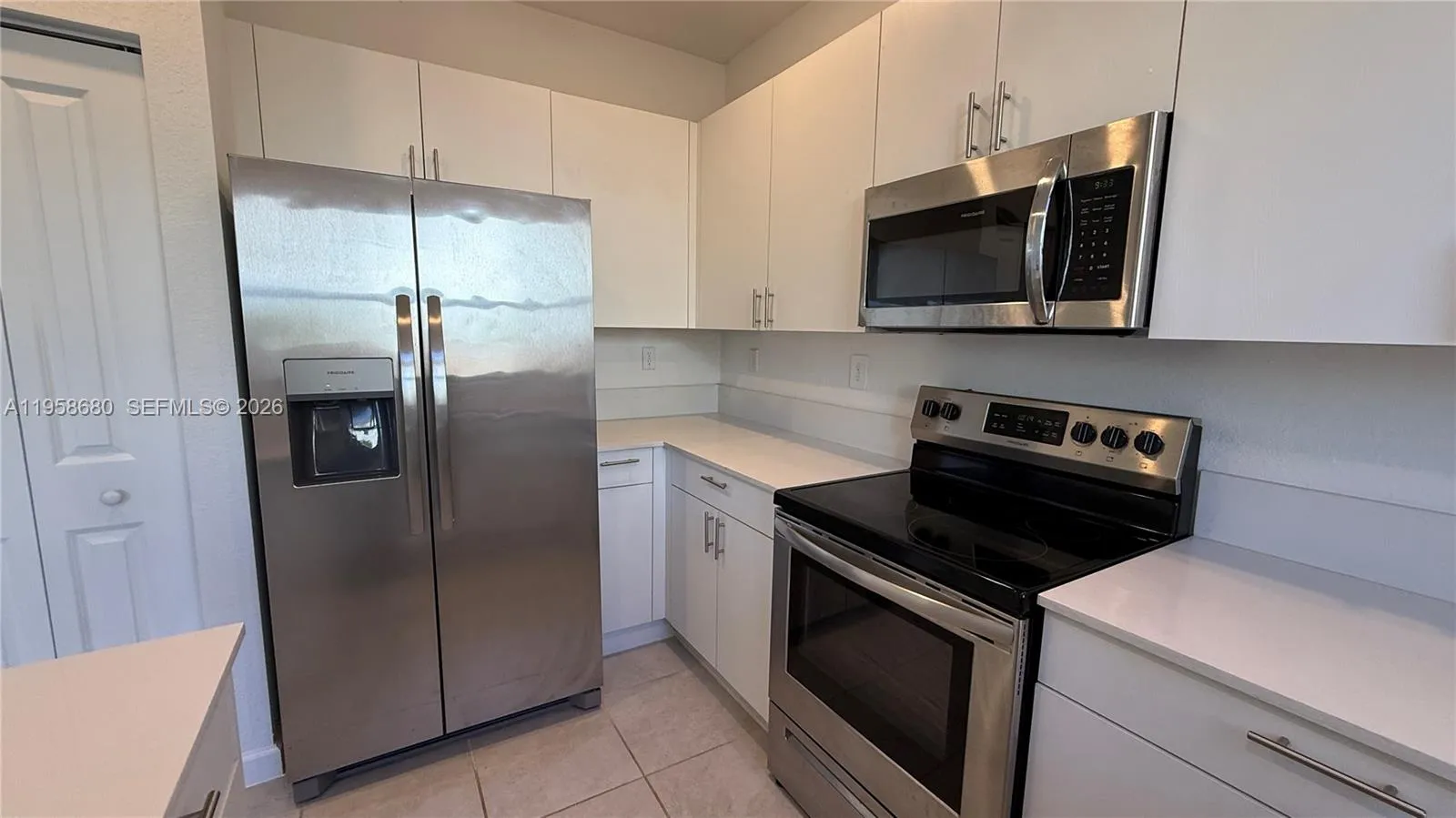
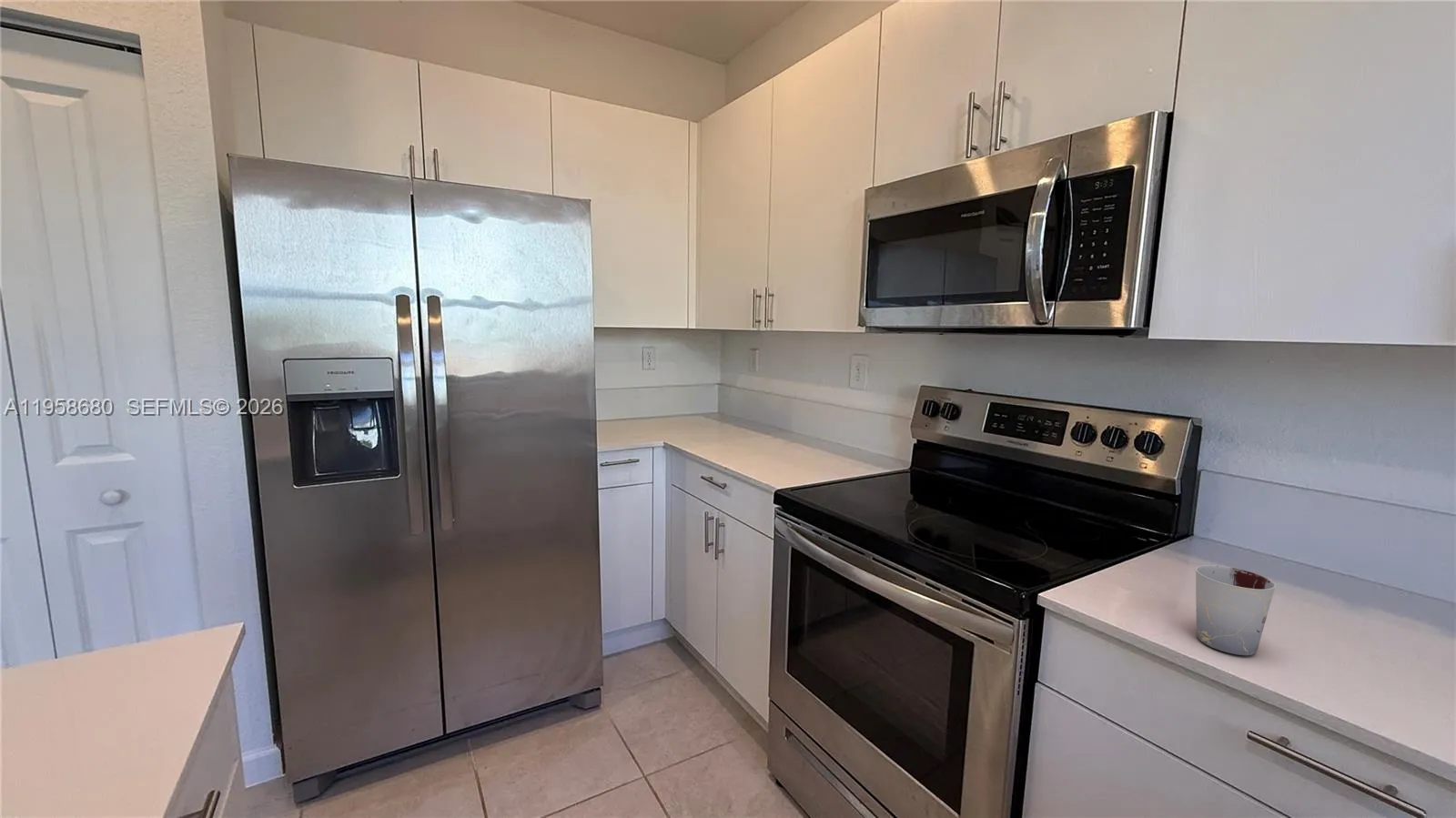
+ cup (1228, 606)
